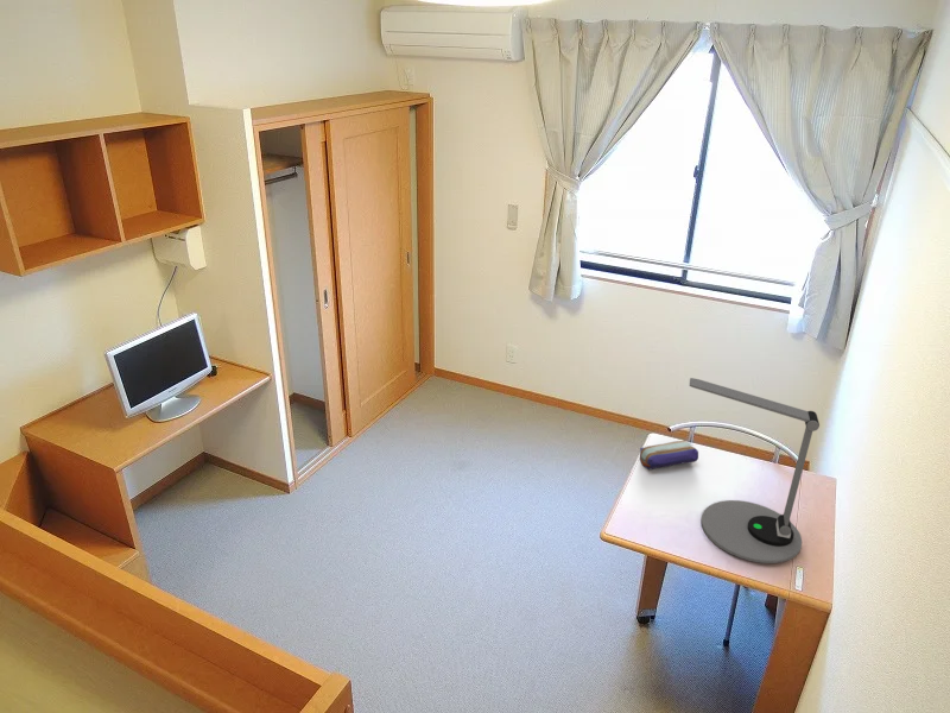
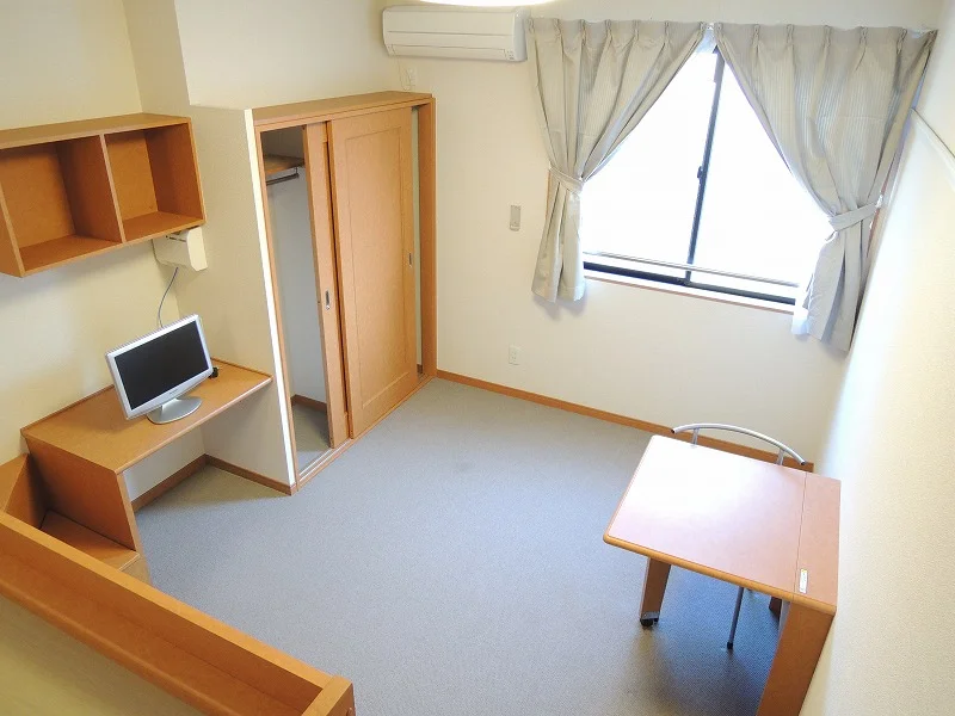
- pencil case (669, 454)
- desk lamp (740, 500)
